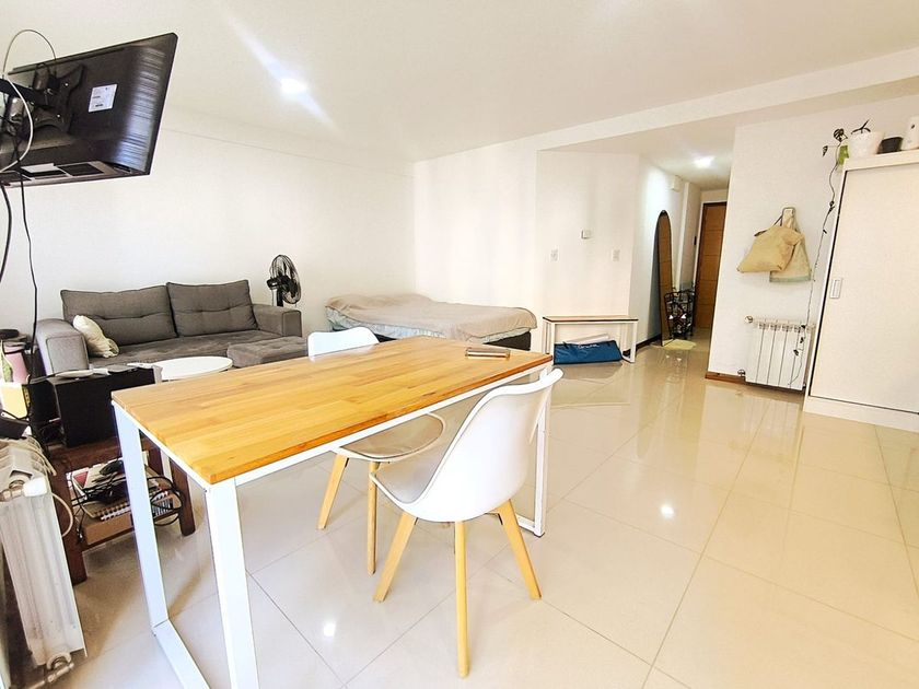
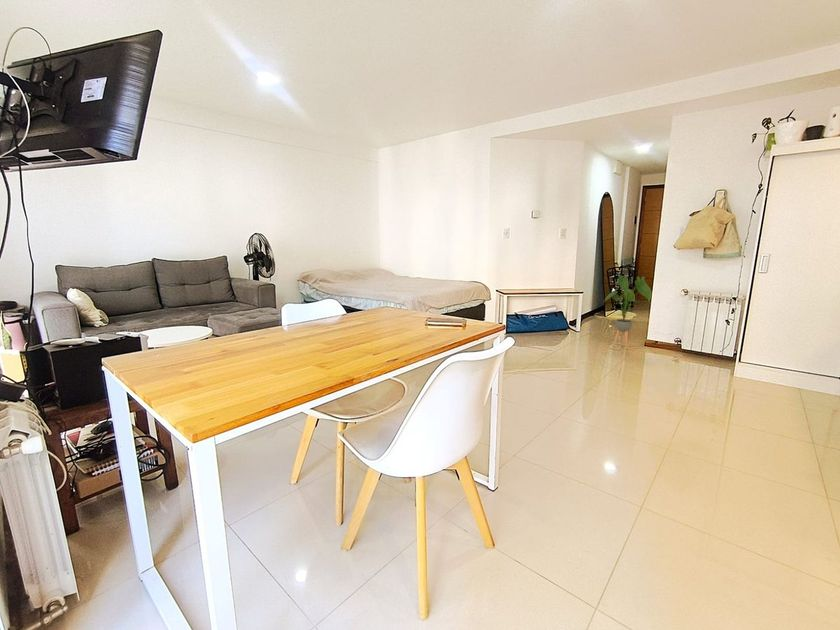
+ house plant (627, 313)
